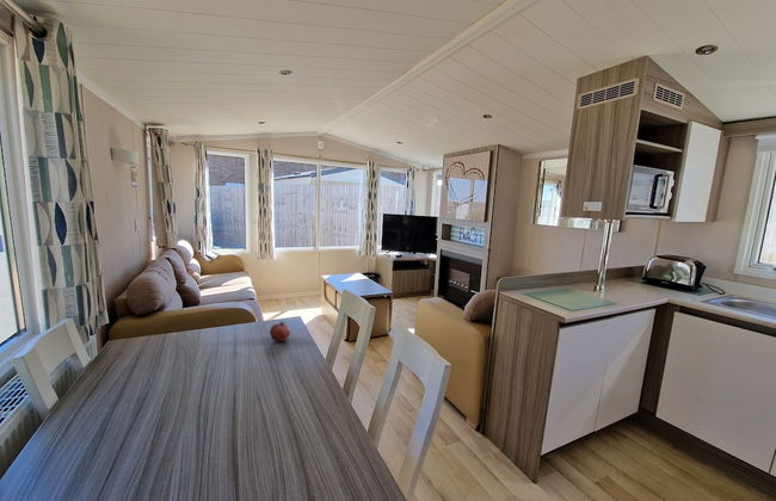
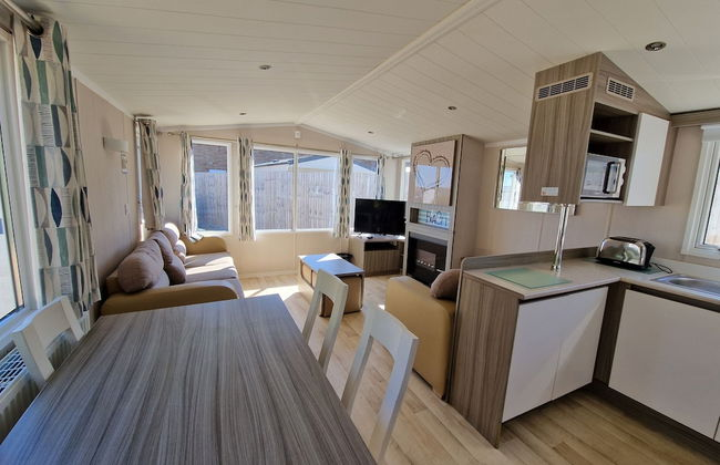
- fruit (279, 329)
